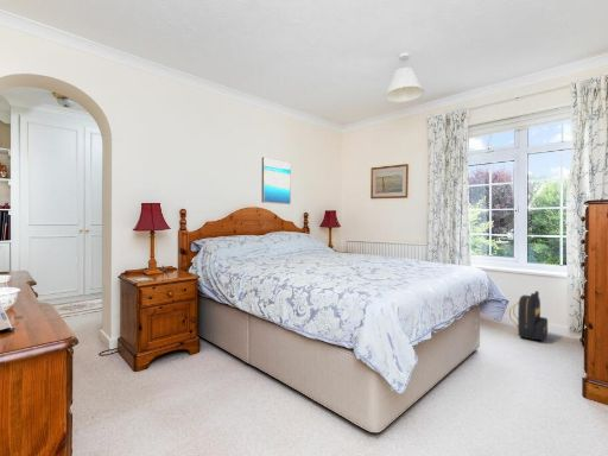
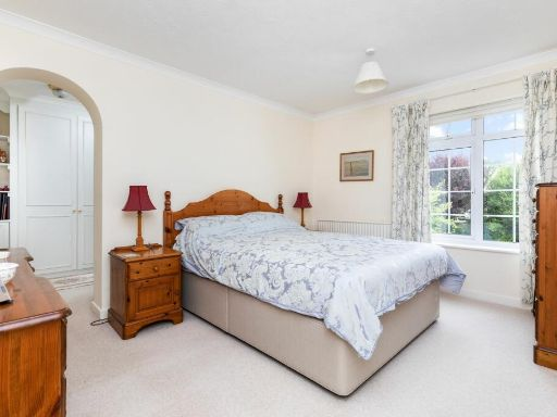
- backpack (527, 314)
- wall art (277, 182)
